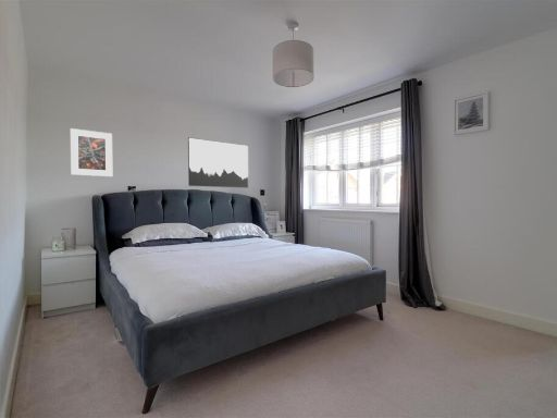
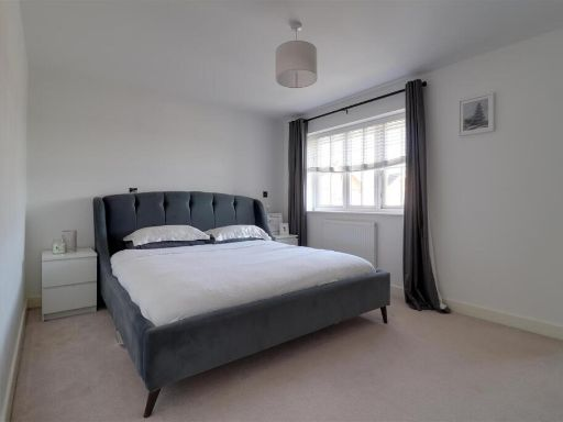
- wall art (220, 164)
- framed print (91, 153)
